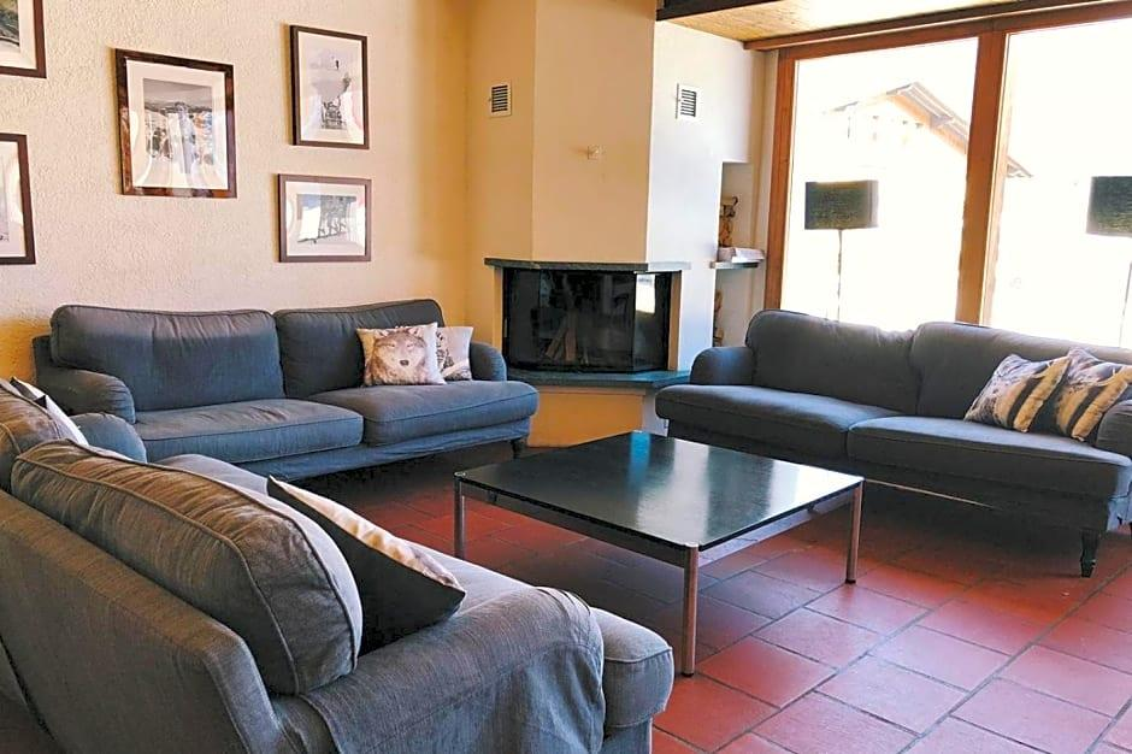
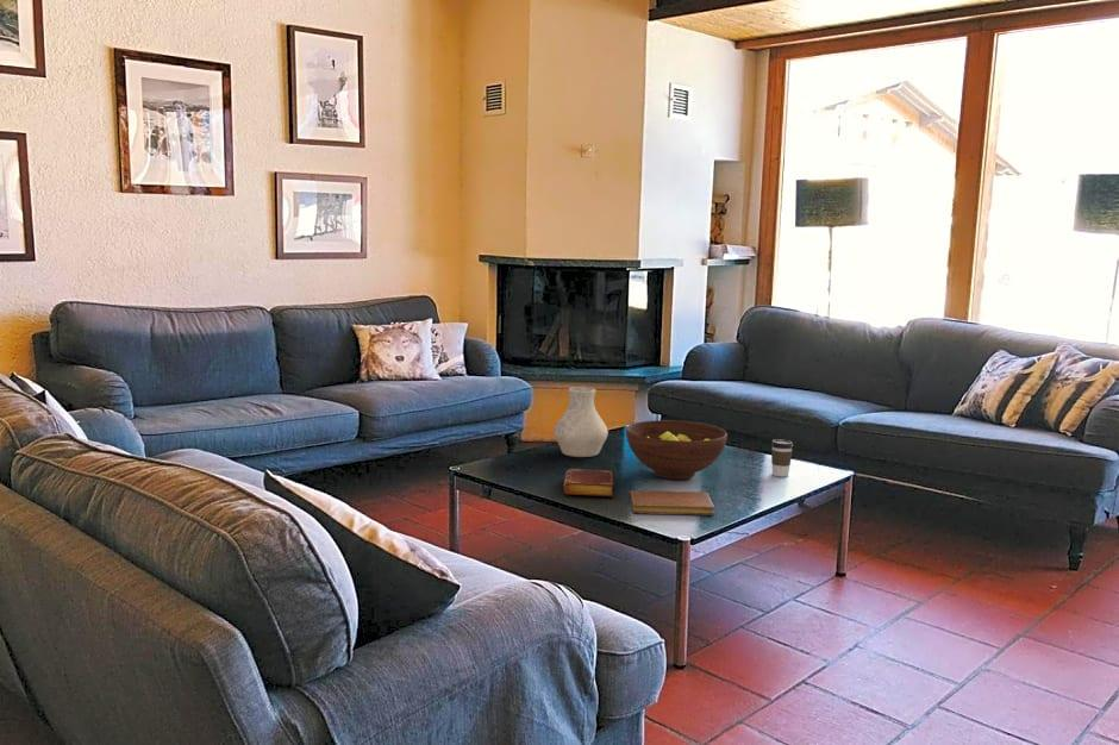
+ book (588, 482)
+ coffee cup (781, 458)
+ notebook (670, 501)
+ vase (581, 420)
+ fruit bowl (675, 452)
